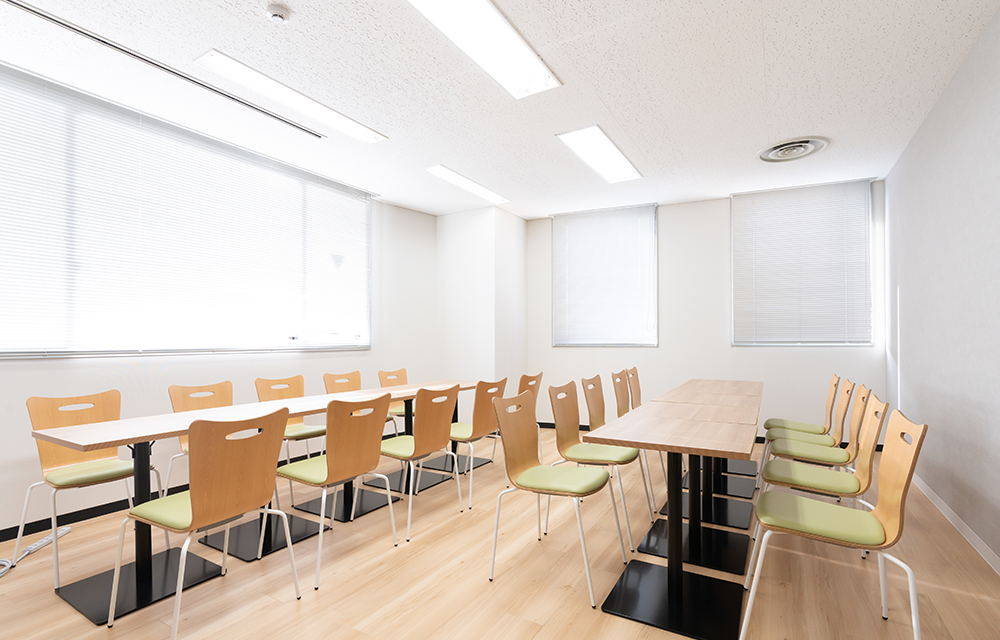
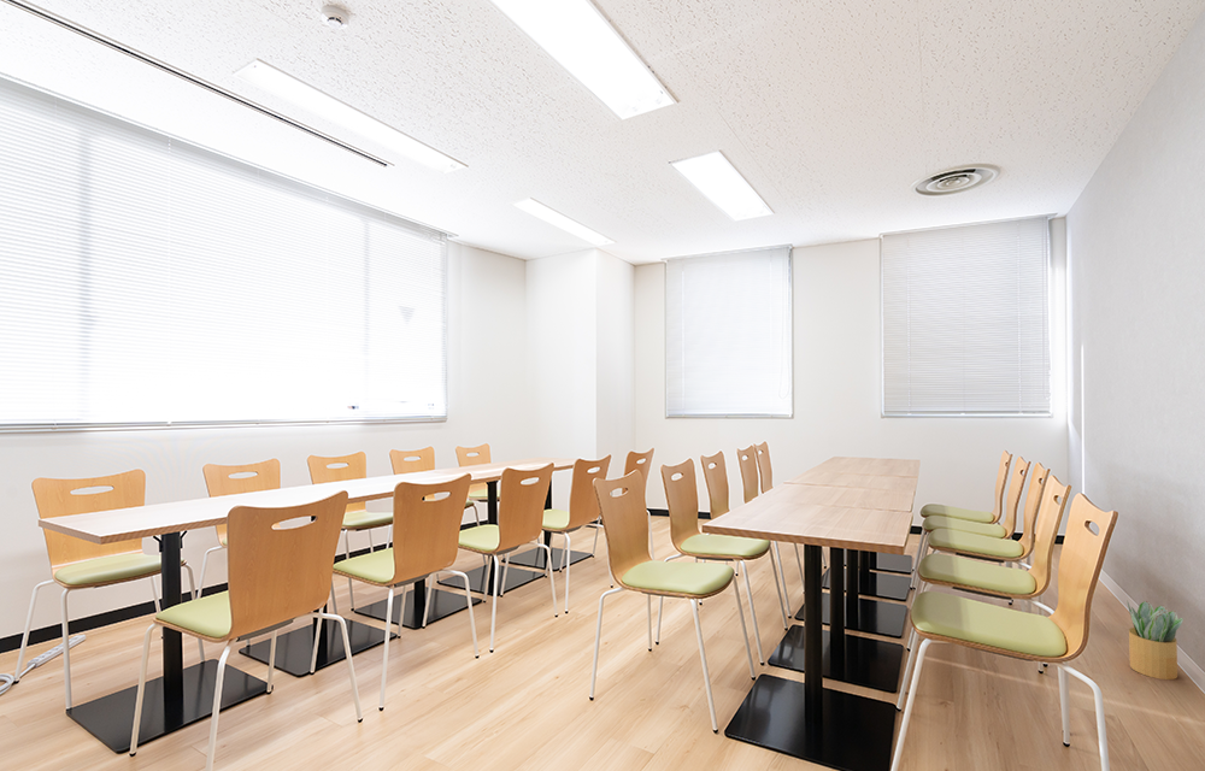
+ potted plant (1152, 637)
